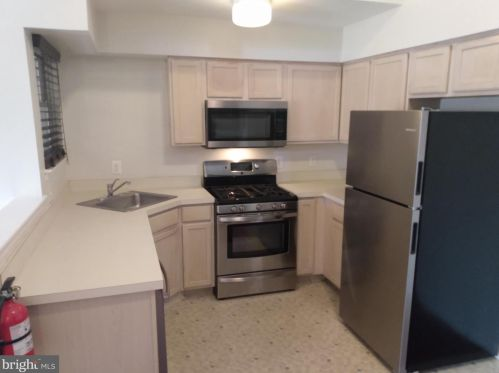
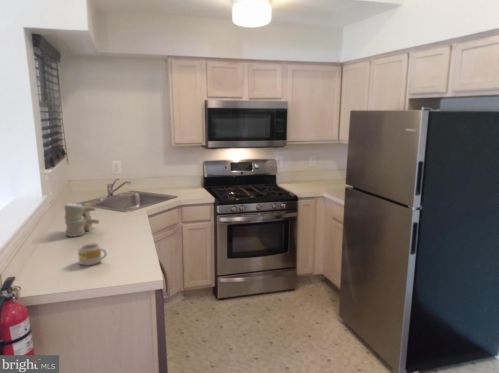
+ anatomical model (80, 216)
+ mug (92, 254)
